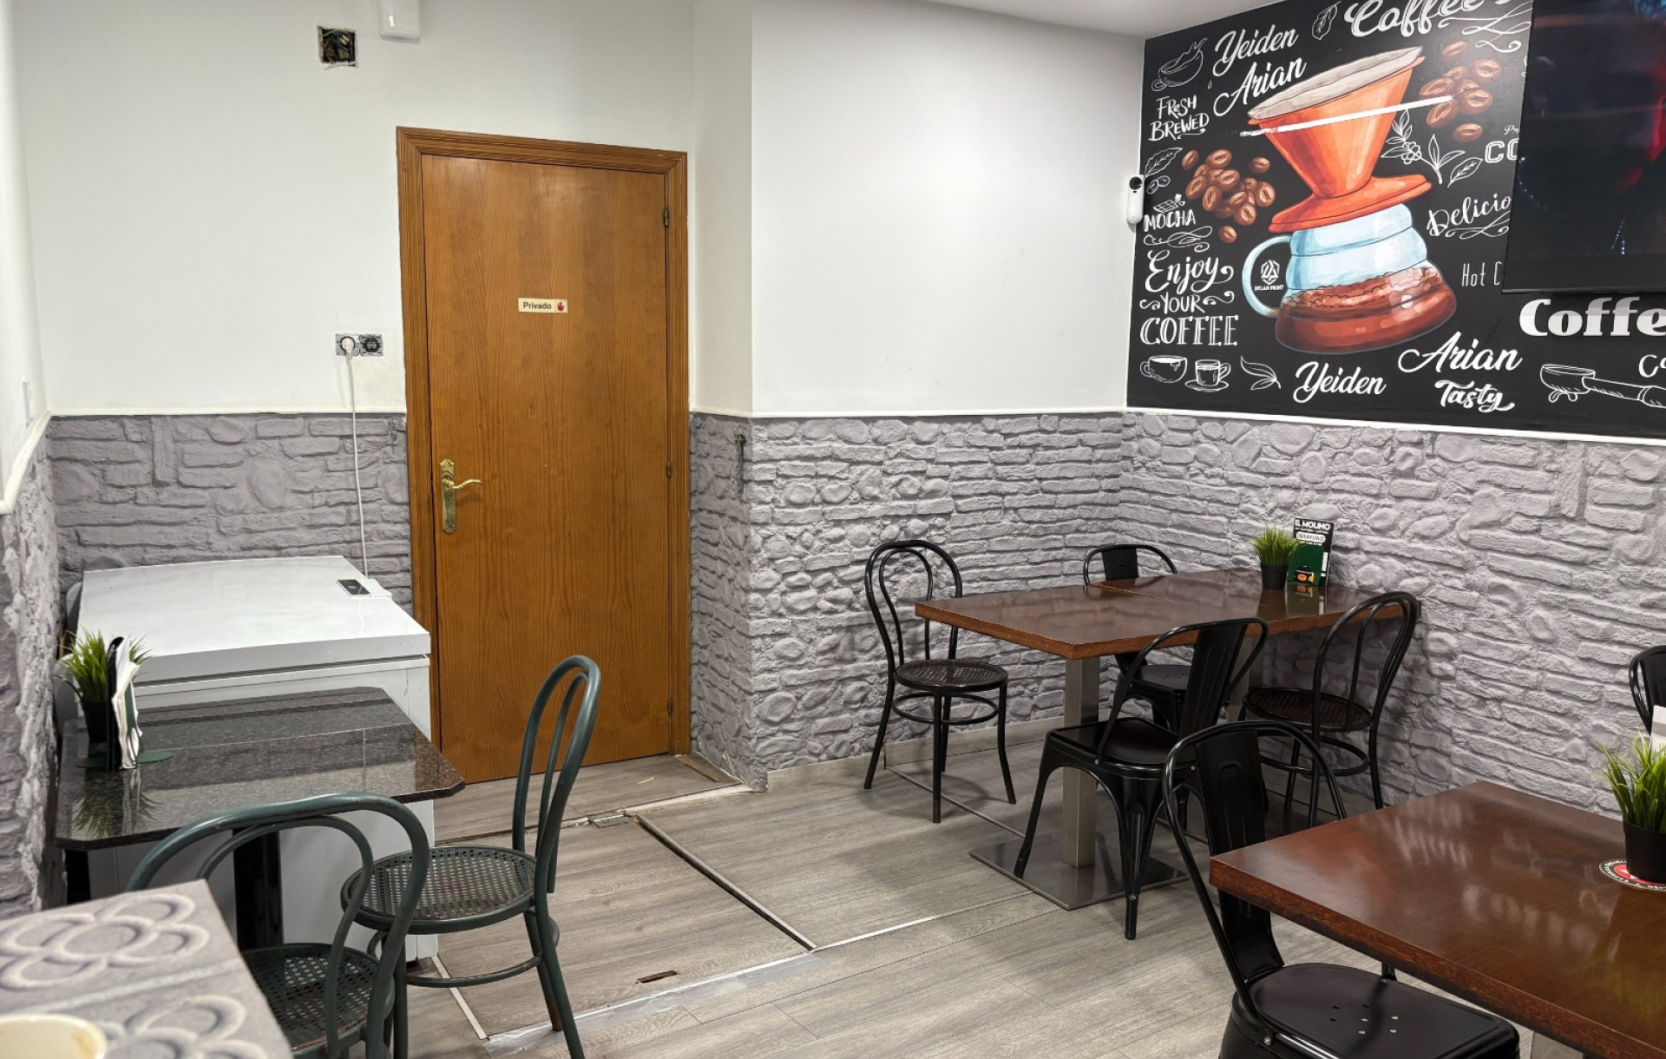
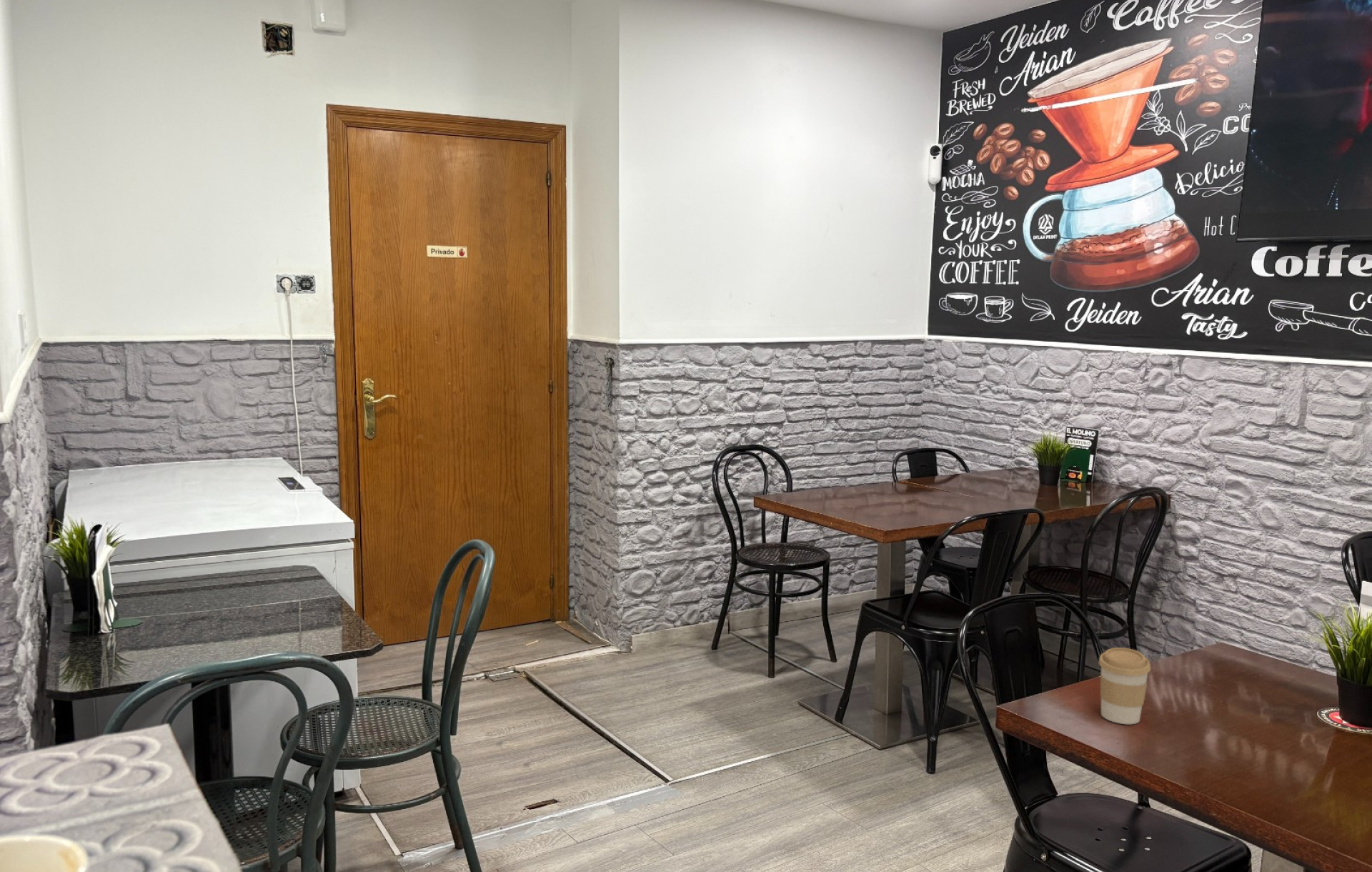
+ coffee cup (1123, 685)
